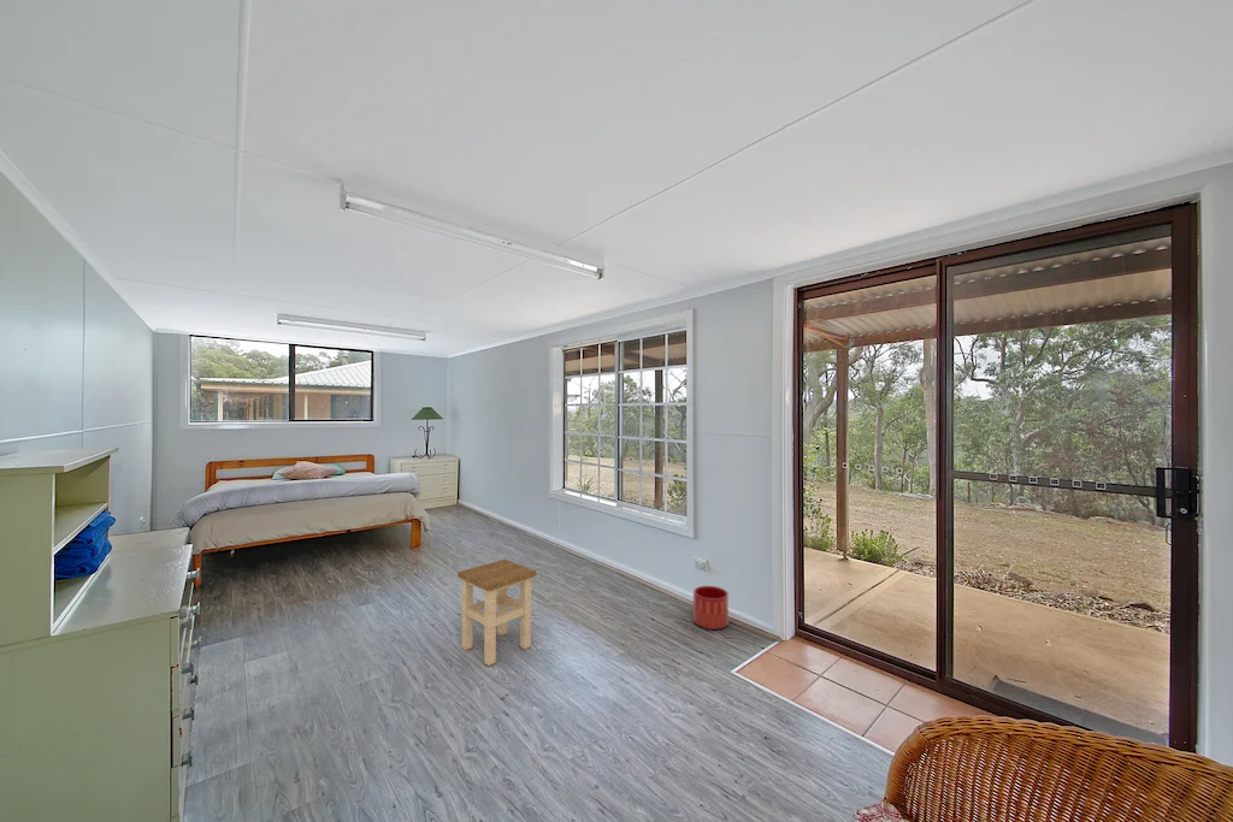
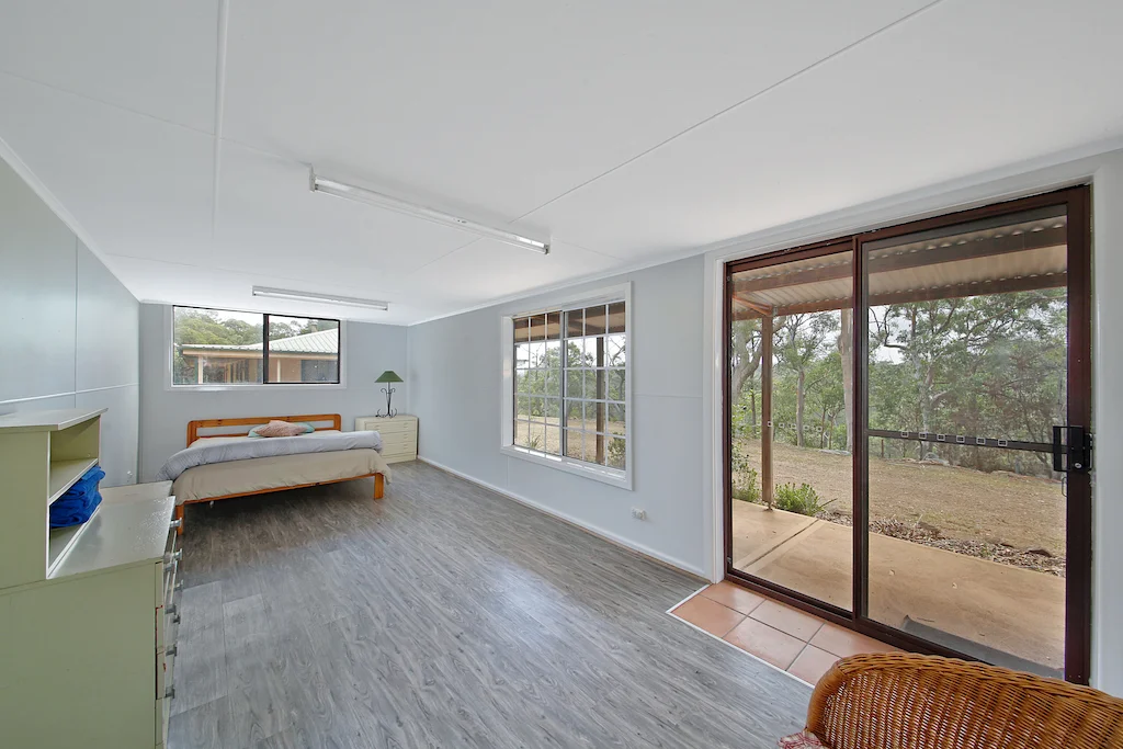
- planter (710, 607)
- stool (497, 609)
